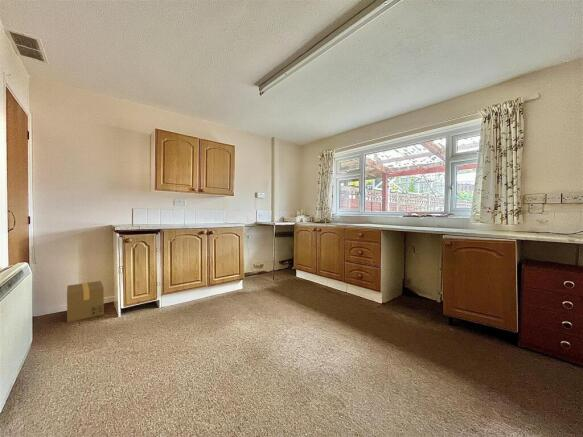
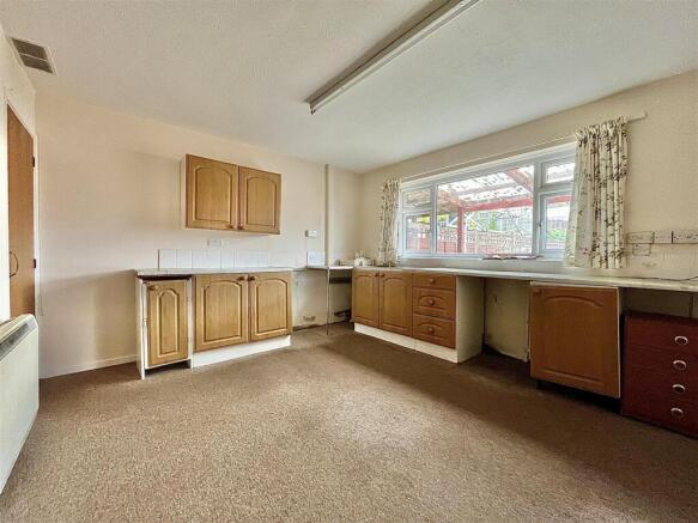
- cardboard box (85, 299)
